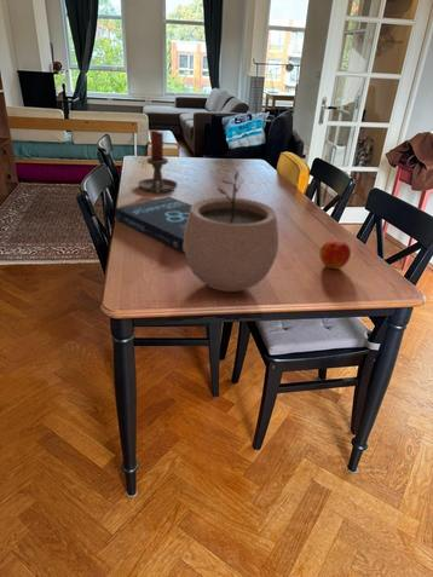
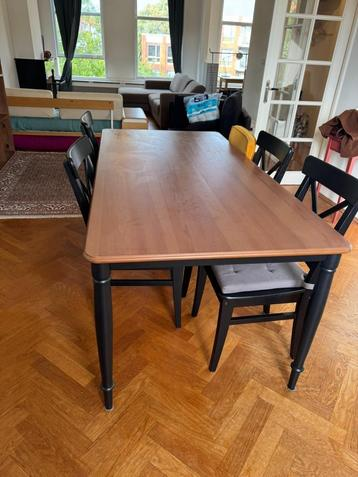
- apple (334, 254)
- book (174, 221)
- candle holder (157, 161)
- plant pot (231, 231)
